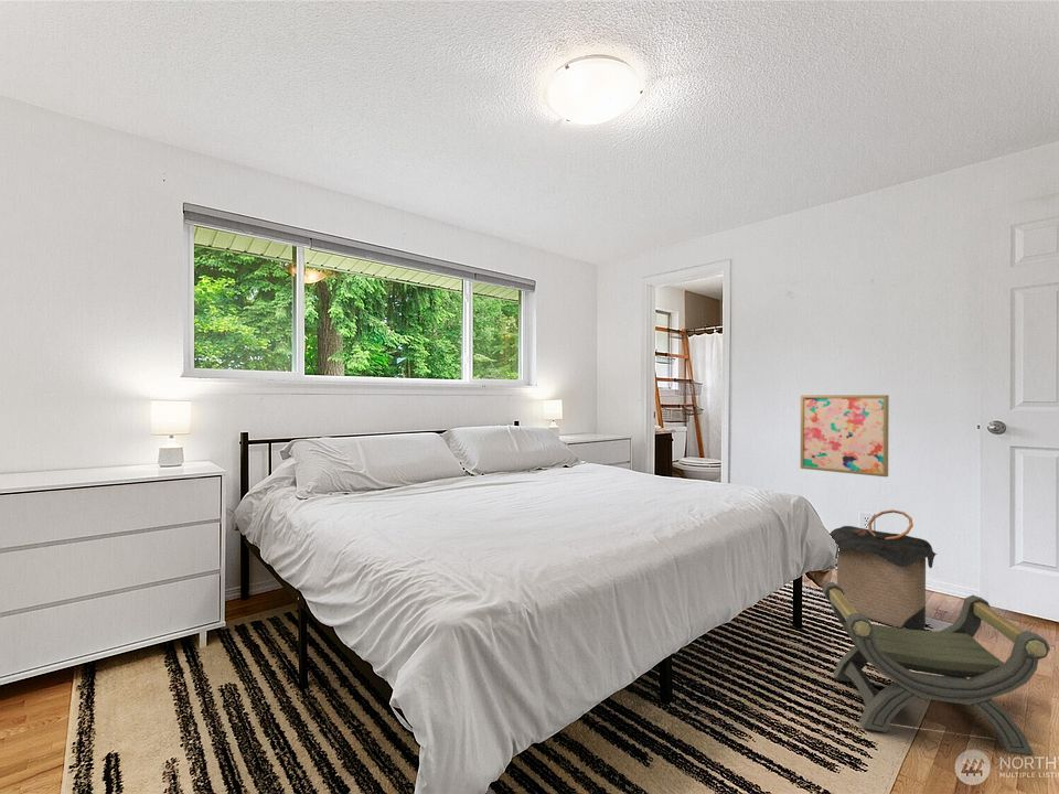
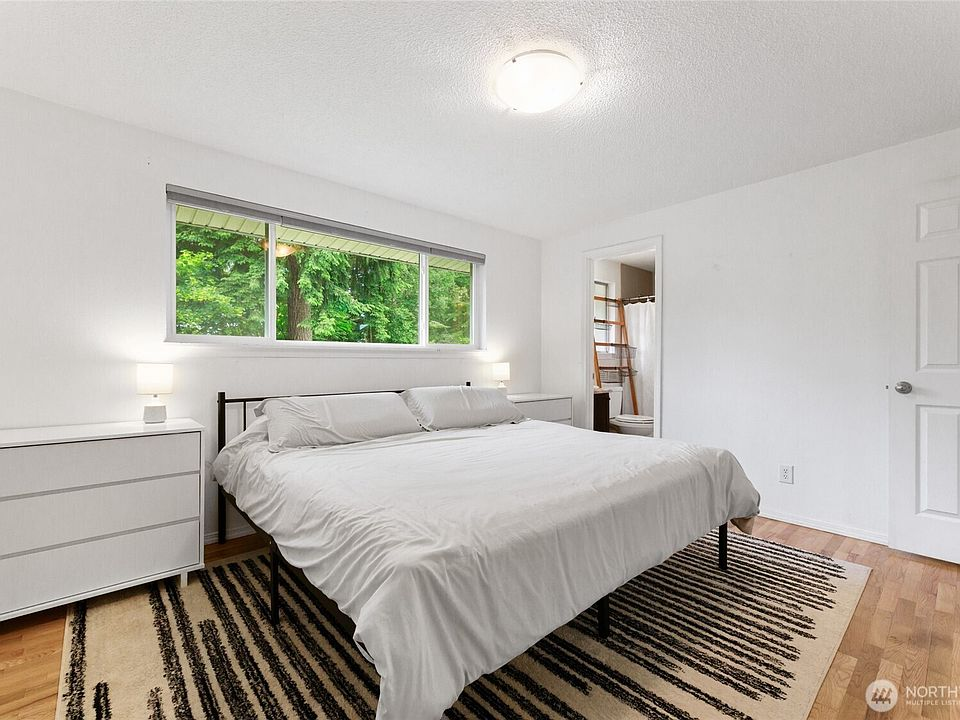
- stool (920, 658)
- wall art (842, 433)
- laundry hamper (876, 562)
